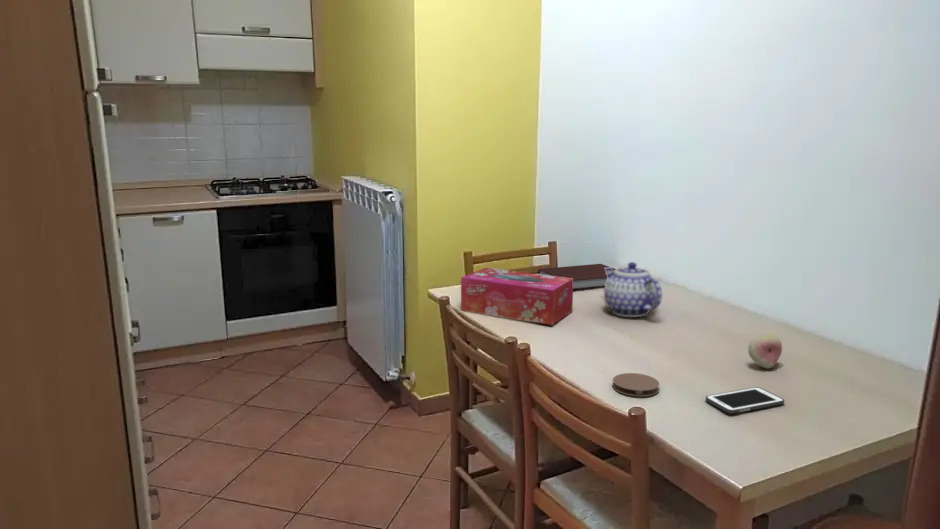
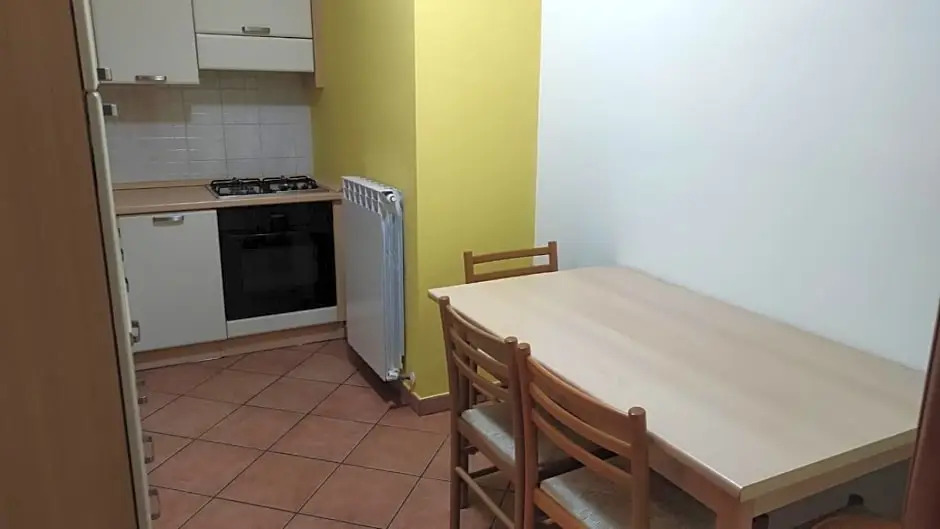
- notebook (583, 276)
- fruit (766, 351)
- cell phone (744, 400)
- tissue box (516, 294)
- coaster (635, 384)
- teapot (630, 287)
